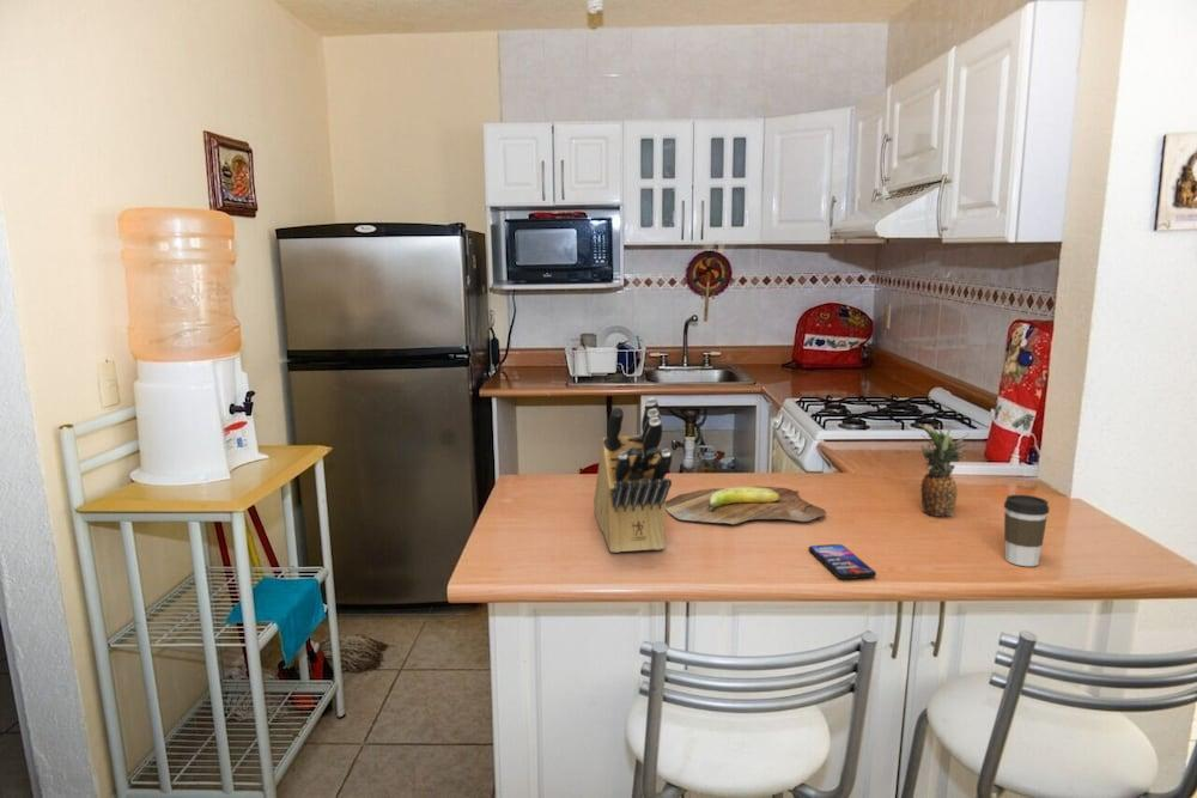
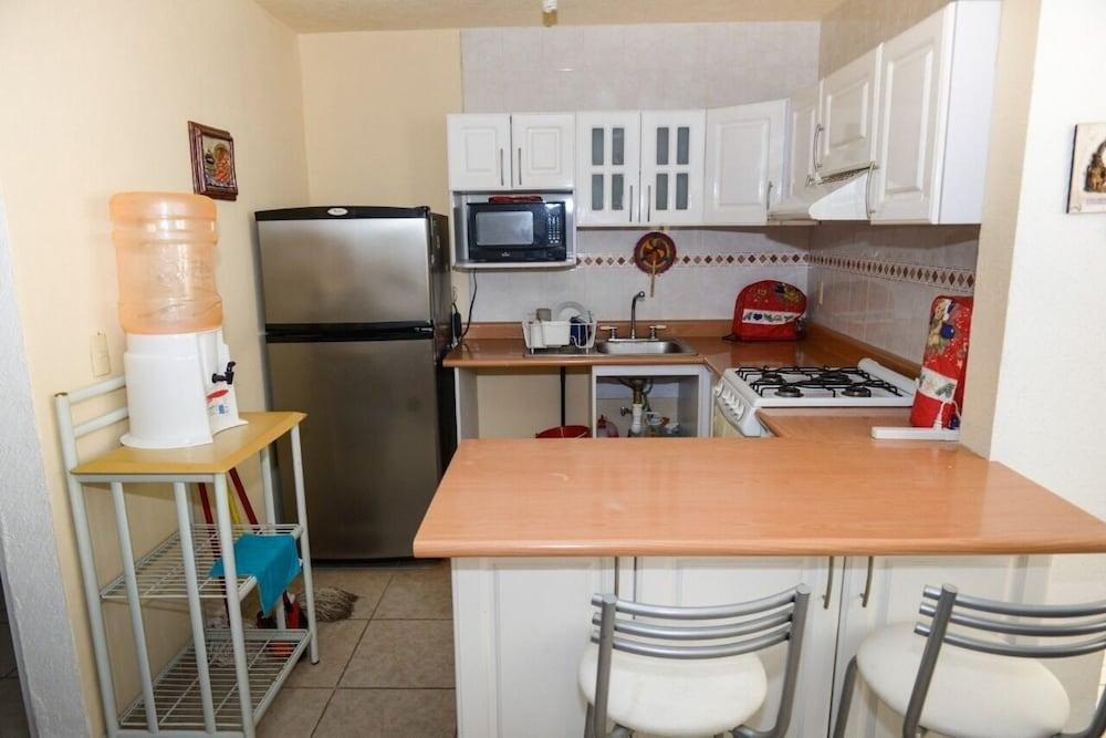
- cutting board (740, 498)
- fruit (942, 469)
- smartphone (840, 560)
- coffee cup (1023, 530)
- knife block (630, 464)
